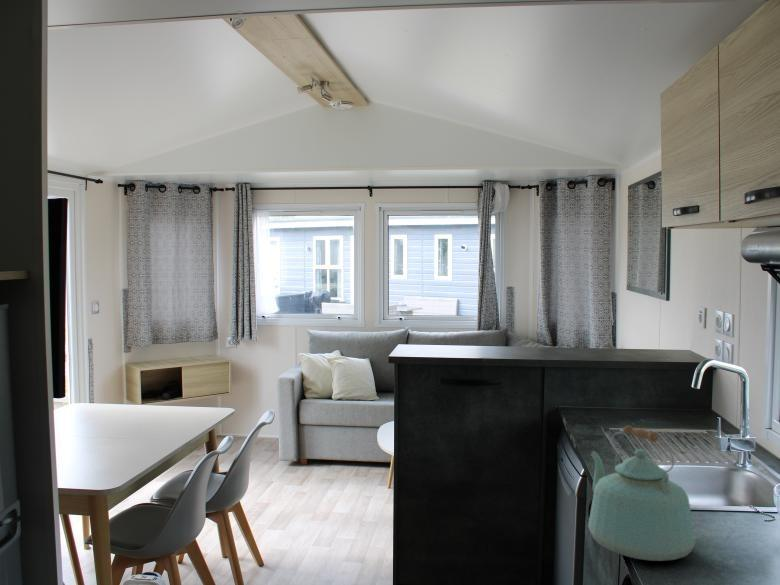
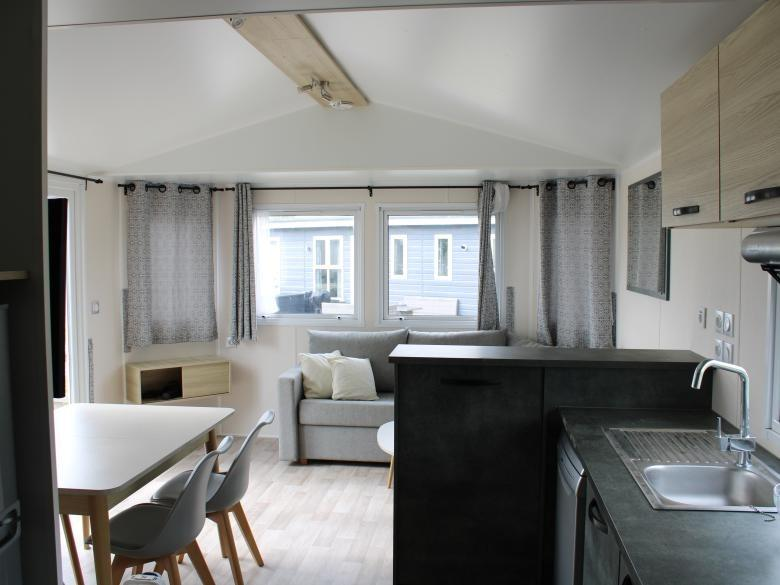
- kettle (632, 483)
